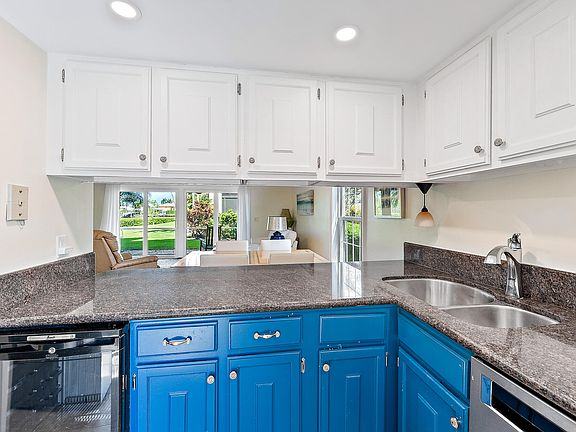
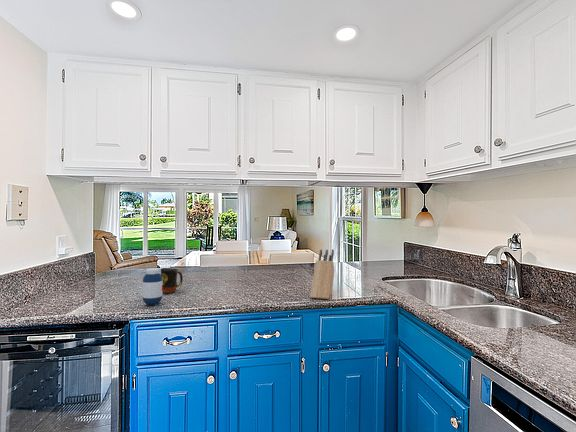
+ mug (171, 280)
+ medicine bottle (152, 286)
+ knife block (323, 271)
